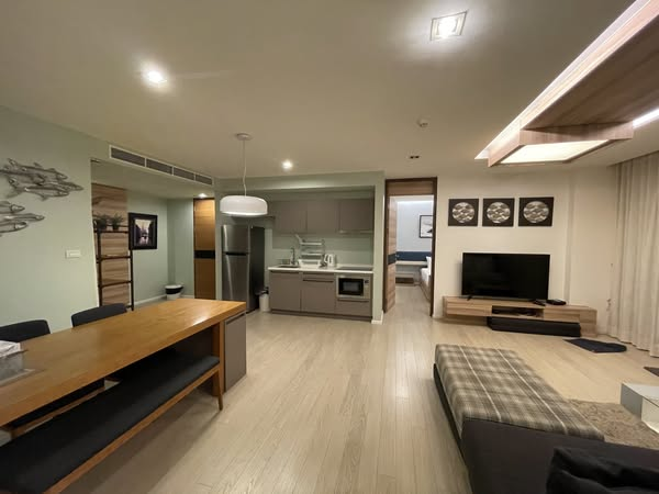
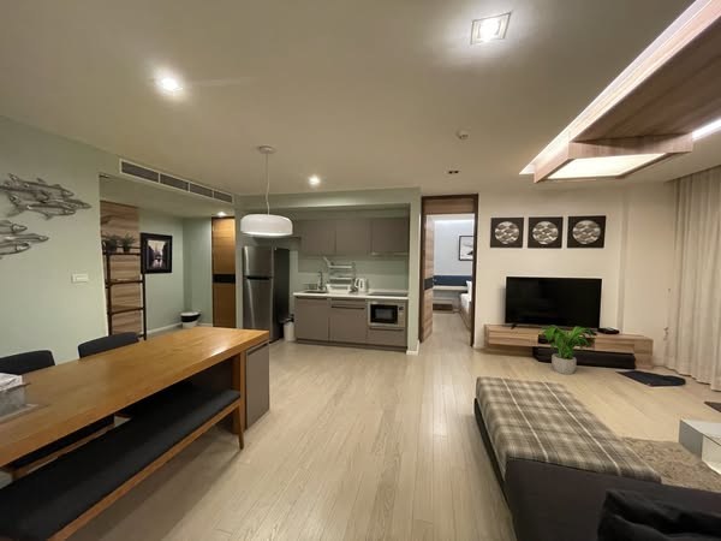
+ potted plant (566, 349)
